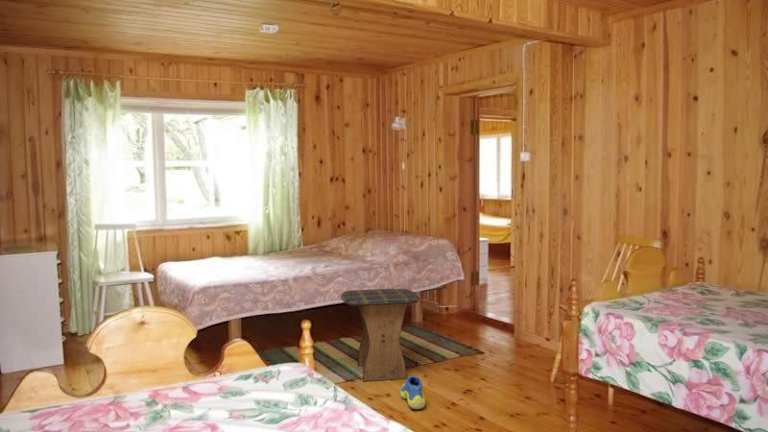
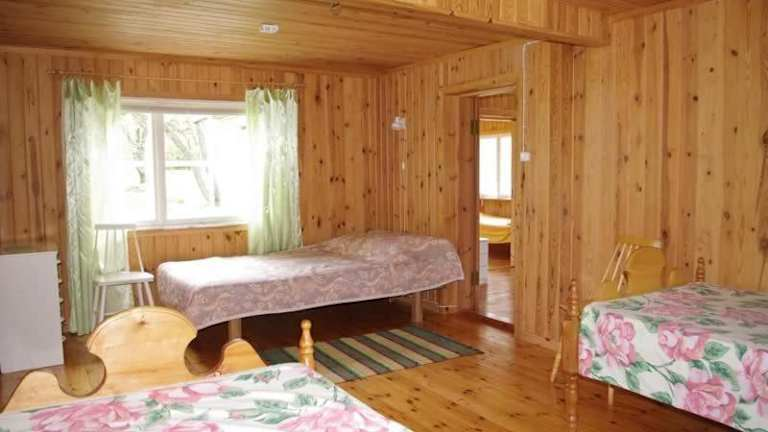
- stool (380, 333)
- sneaker (413, 386)
